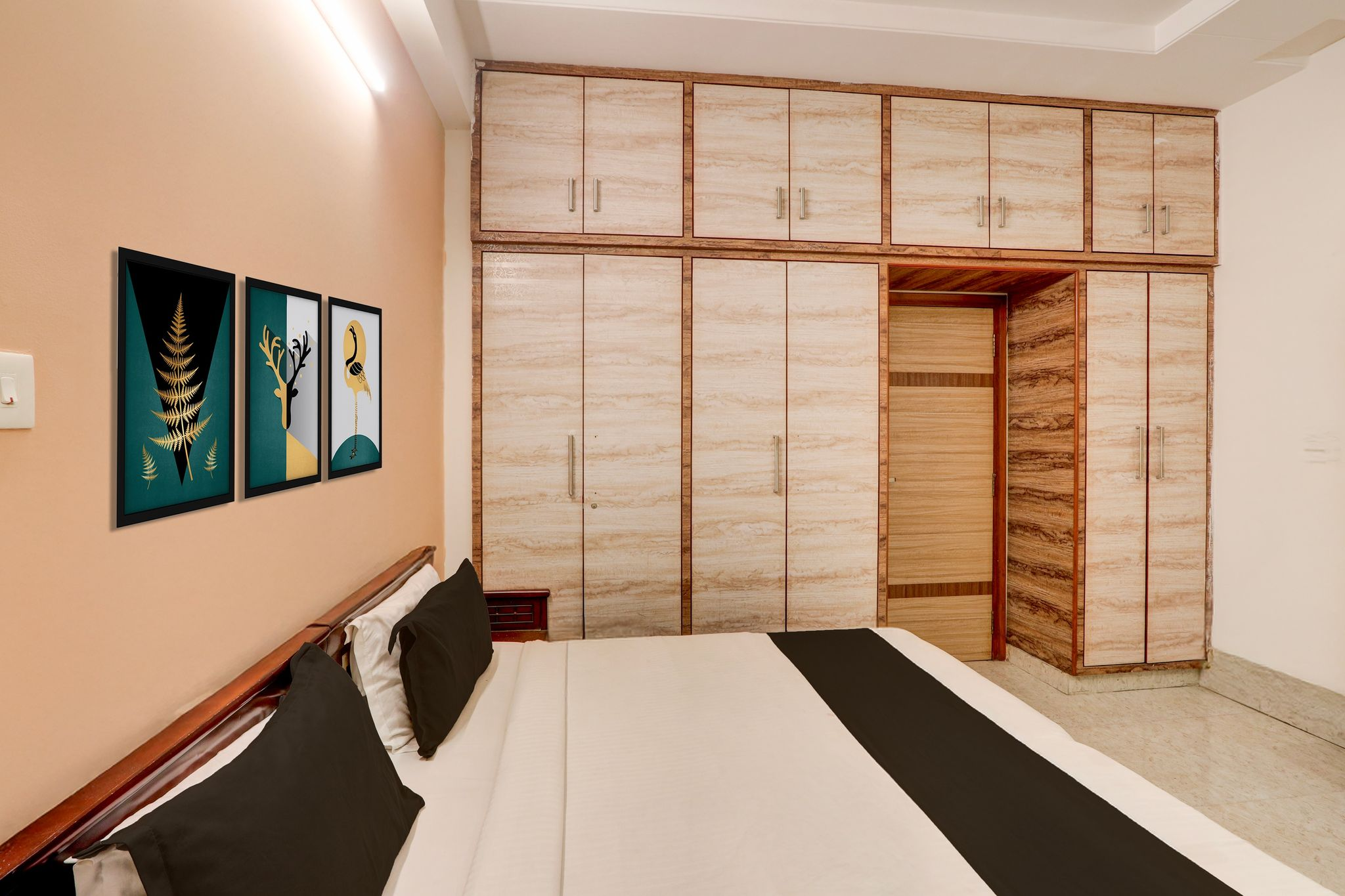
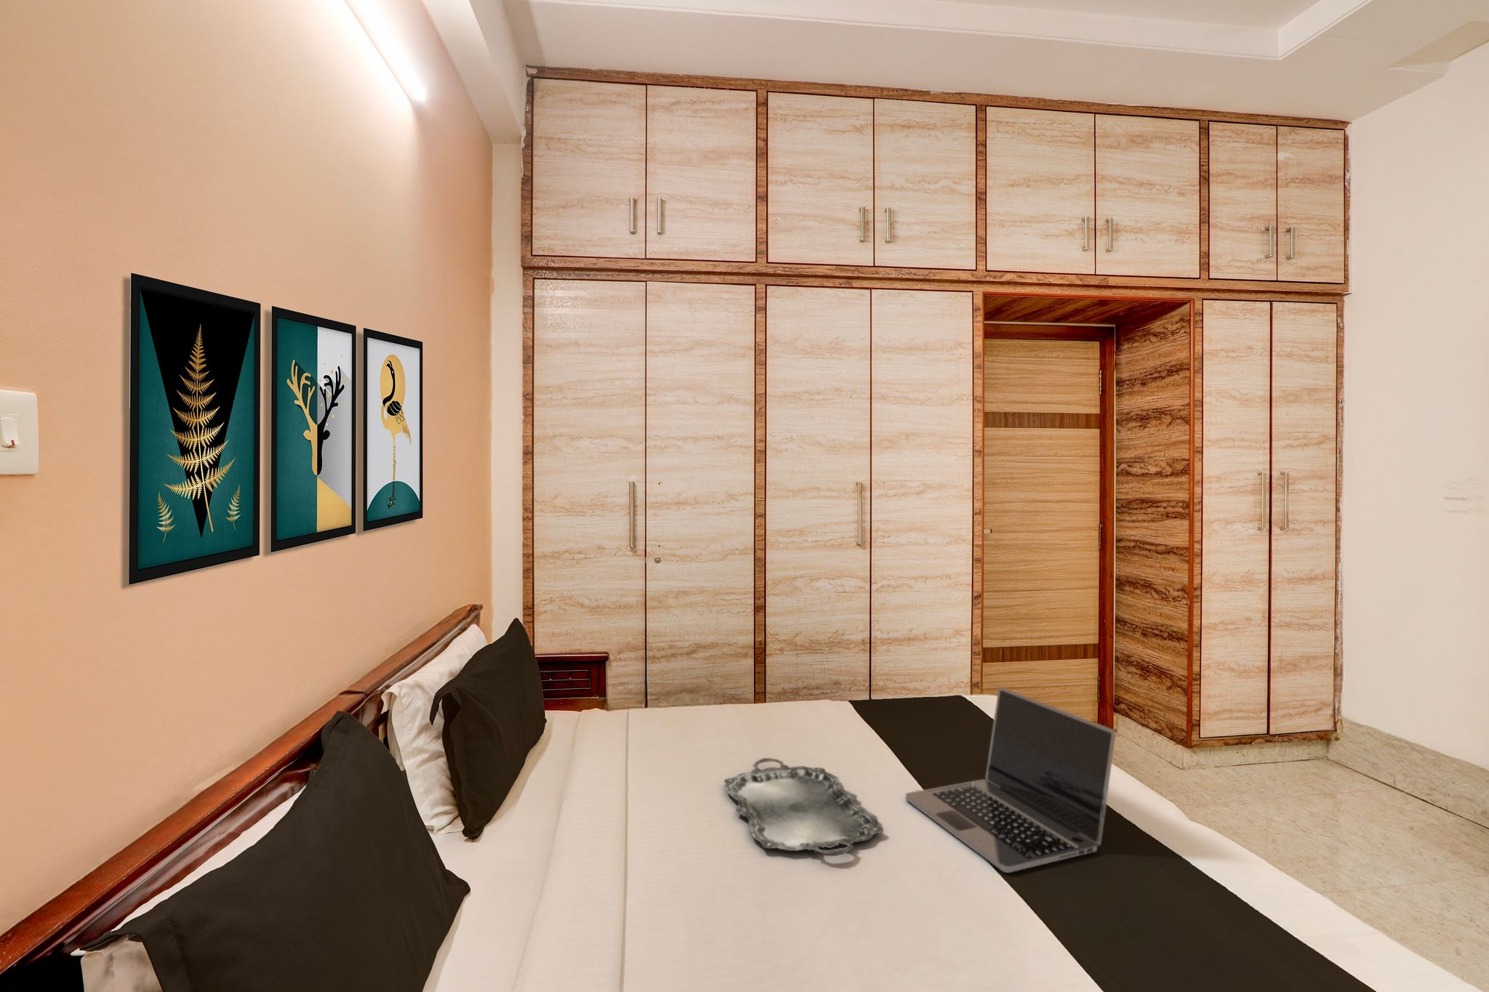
+ serving tray (797, 803)
+ laptop (1002, 767)
